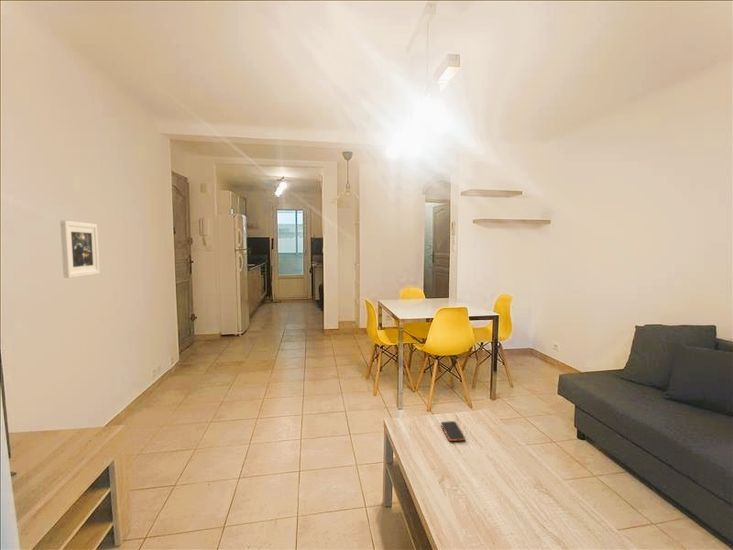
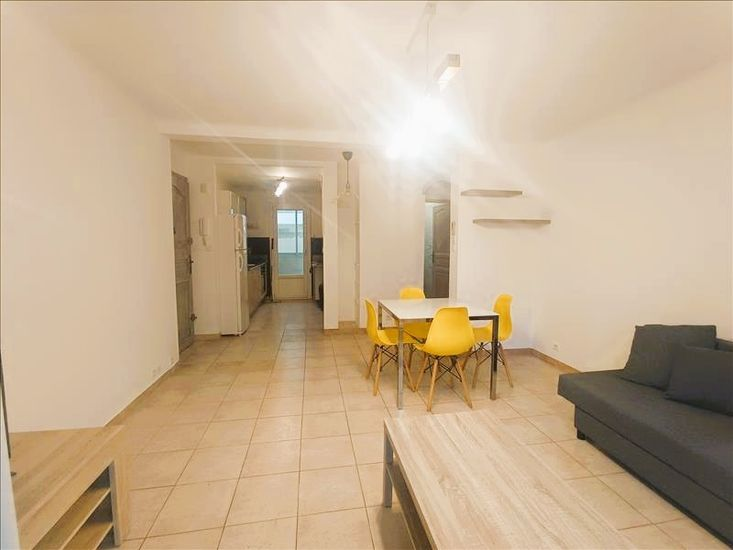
- smartphone (452, 430)
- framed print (81, 249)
